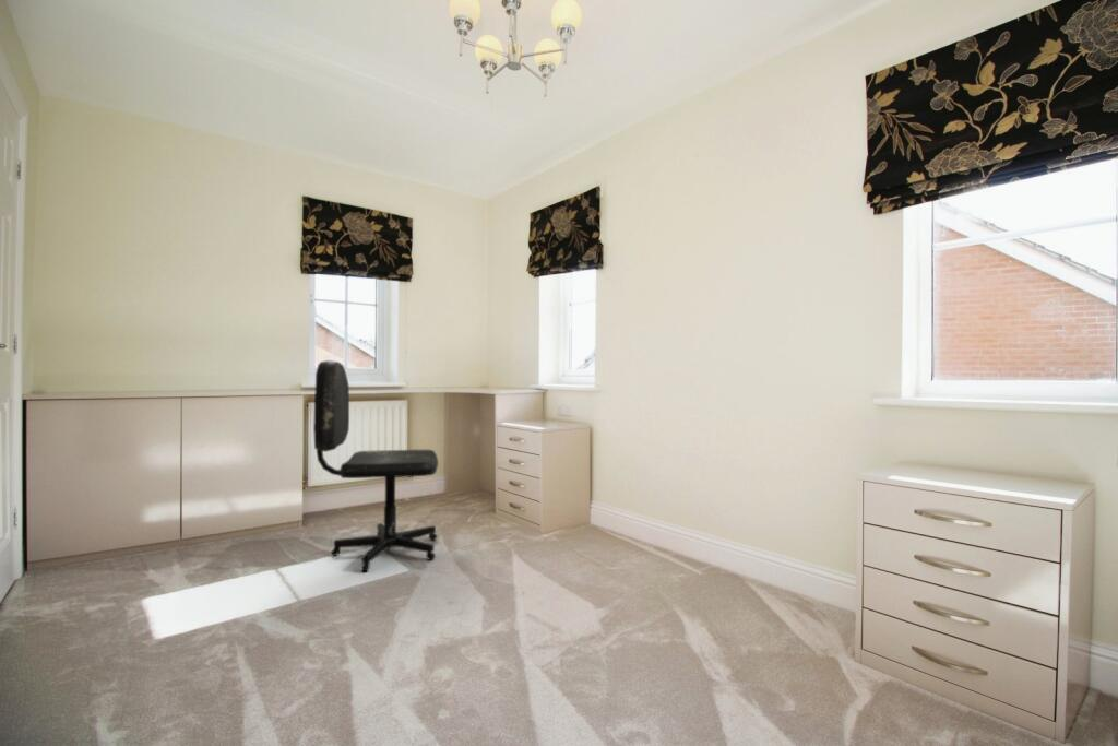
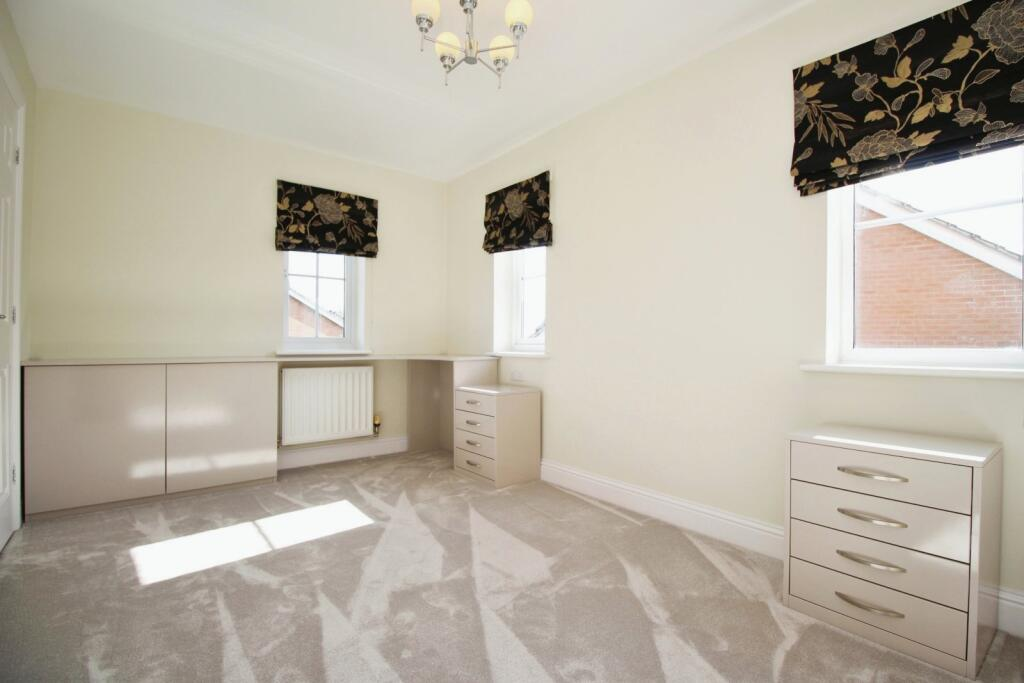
- office chair (379, 457)
